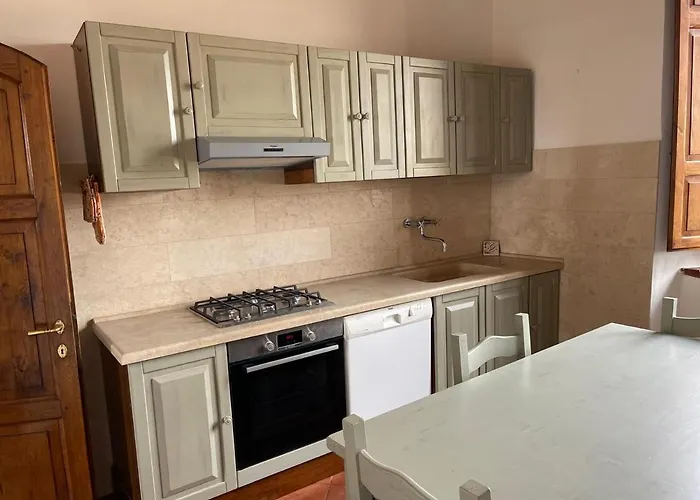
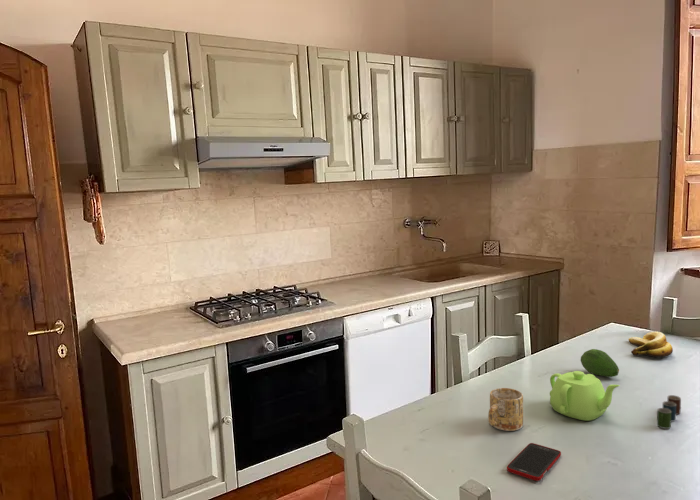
+ fruit (599, 362)
+ cell phone (534, 461)
+ teapot (582, 392)
+ mug (503, 411)
+ cup (668, 407)
+ banana (644, 341)
